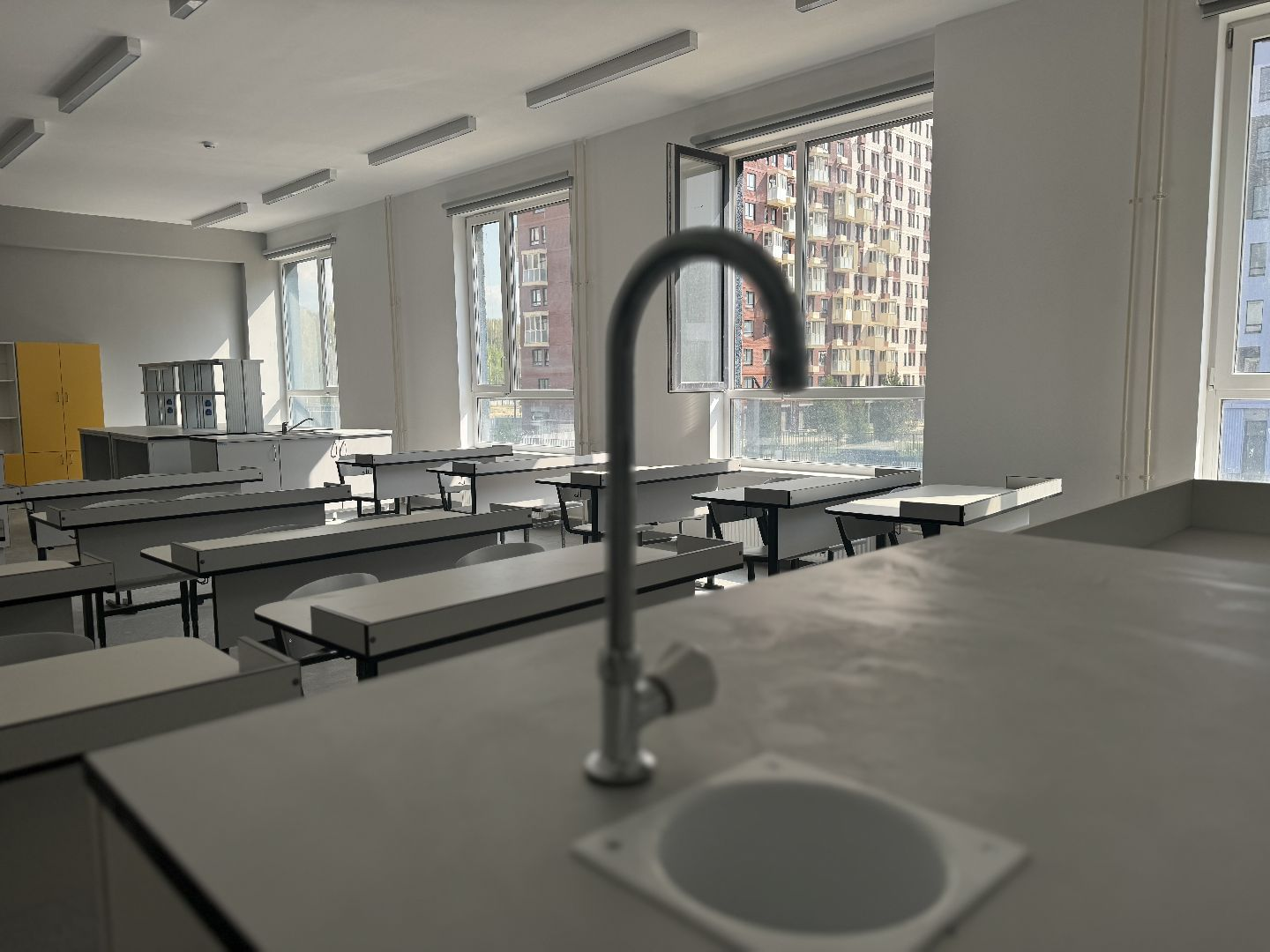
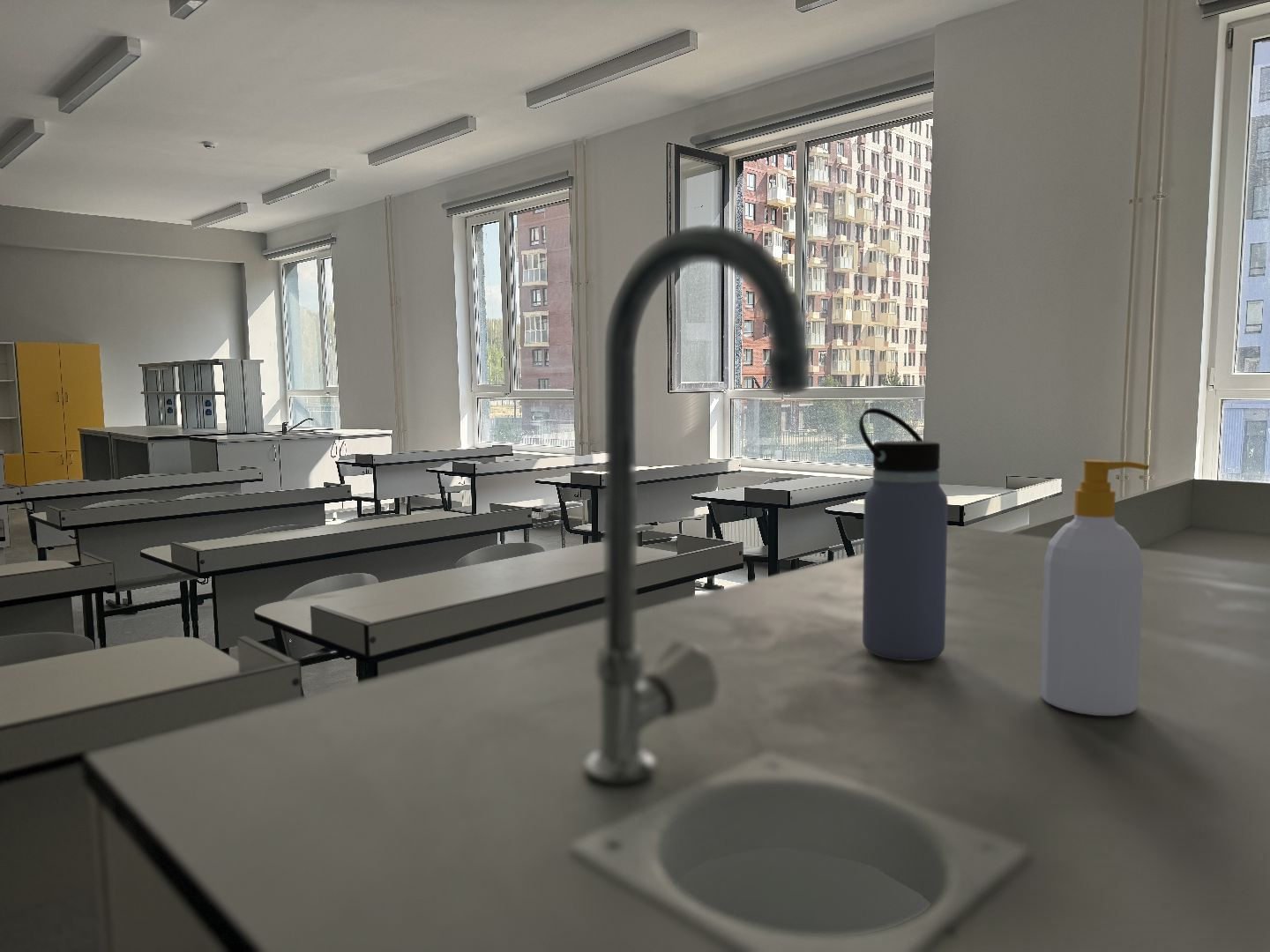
+ water bottle (901, 531)
+ soap bottle (1095, 583)
